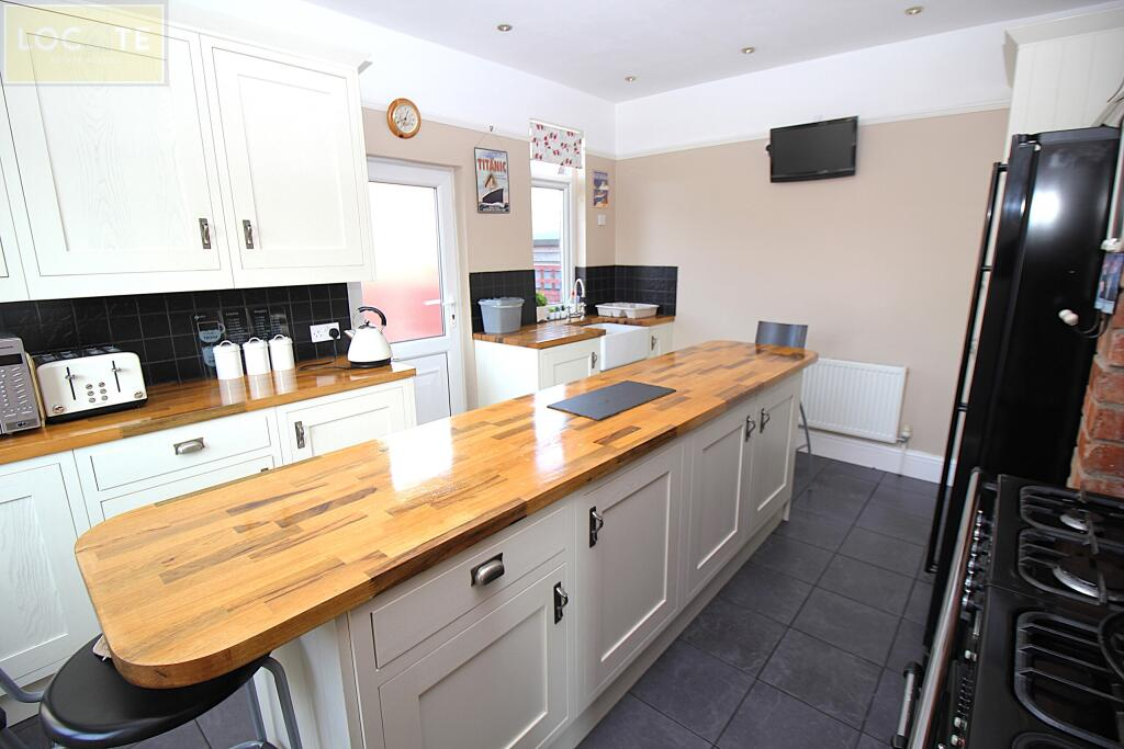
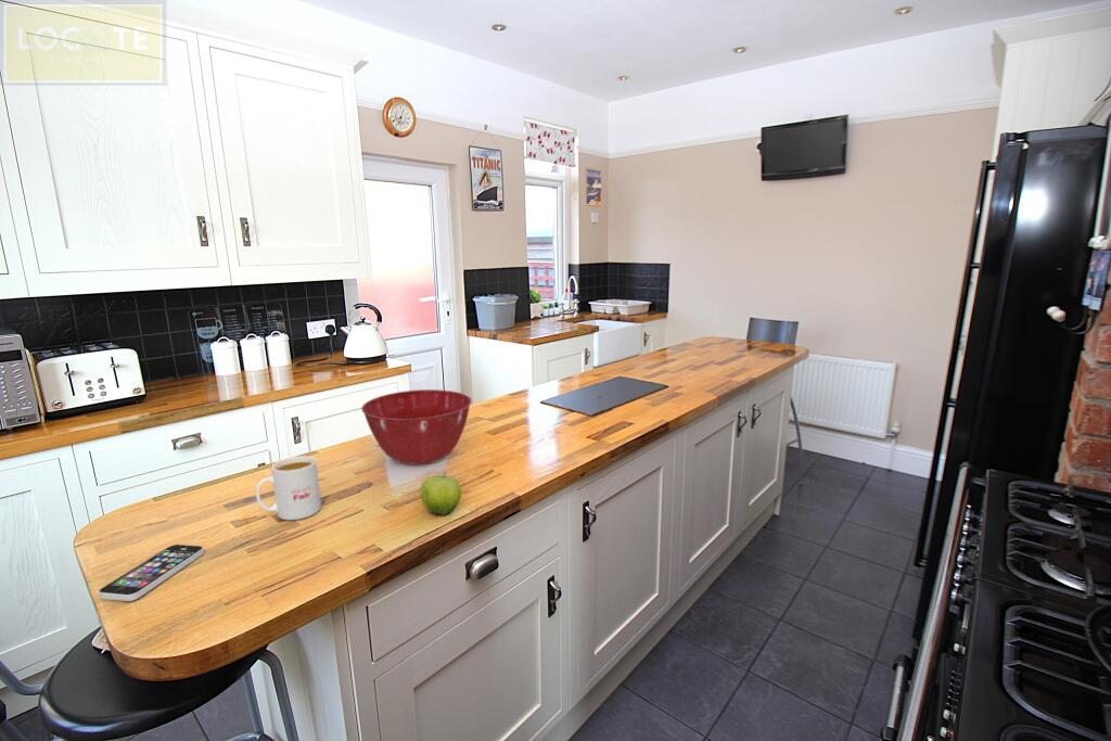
+ mixing bowl (419, 429)
+ fruit (440, 491)
+ smartphone (154, 570)
+ mug (288, 489)
